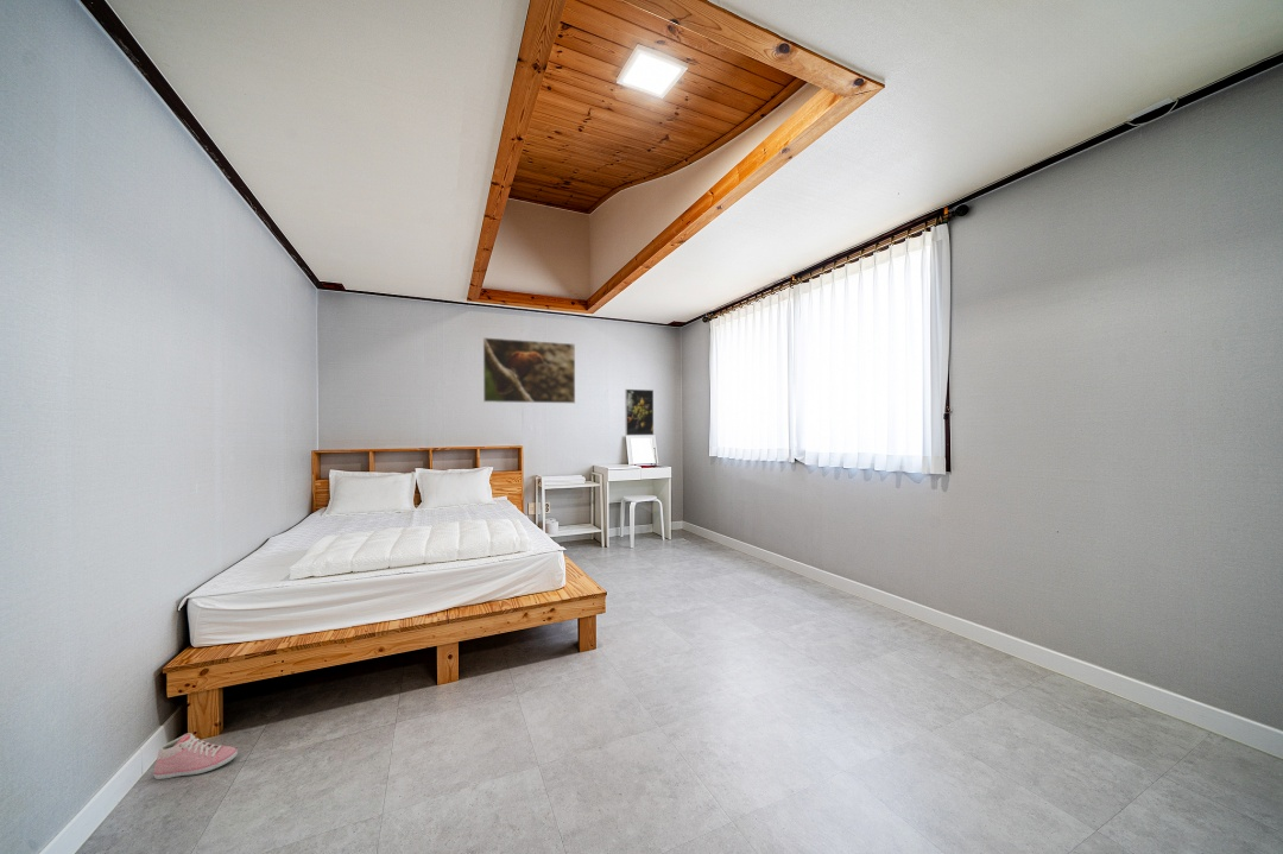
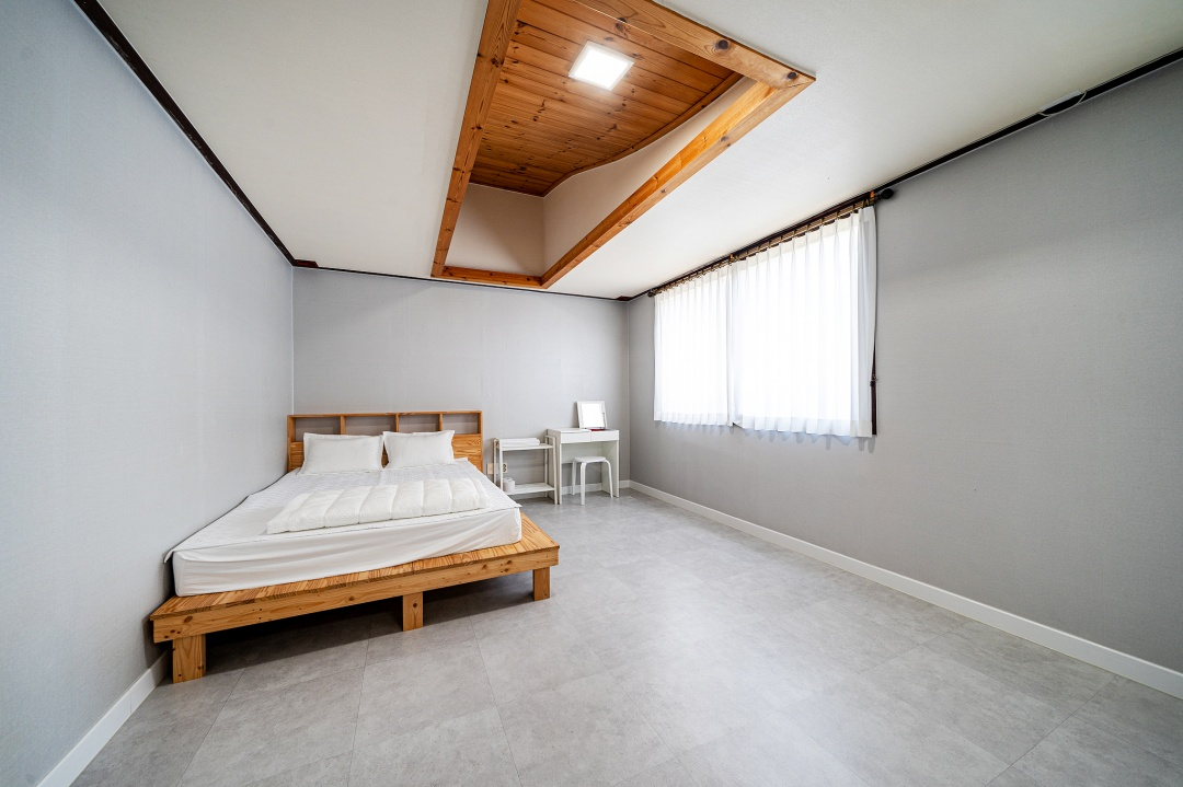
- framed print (639, 412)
- sneaker (196, 751)
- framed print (530, 372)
